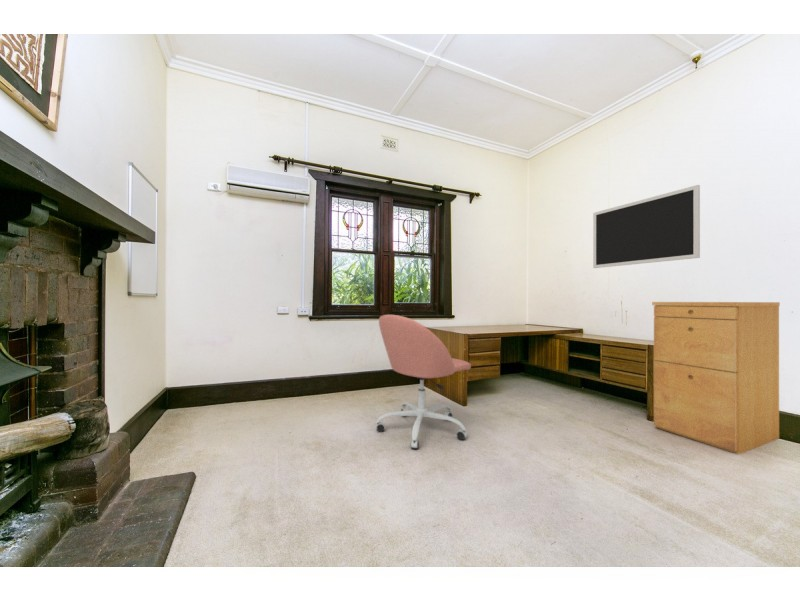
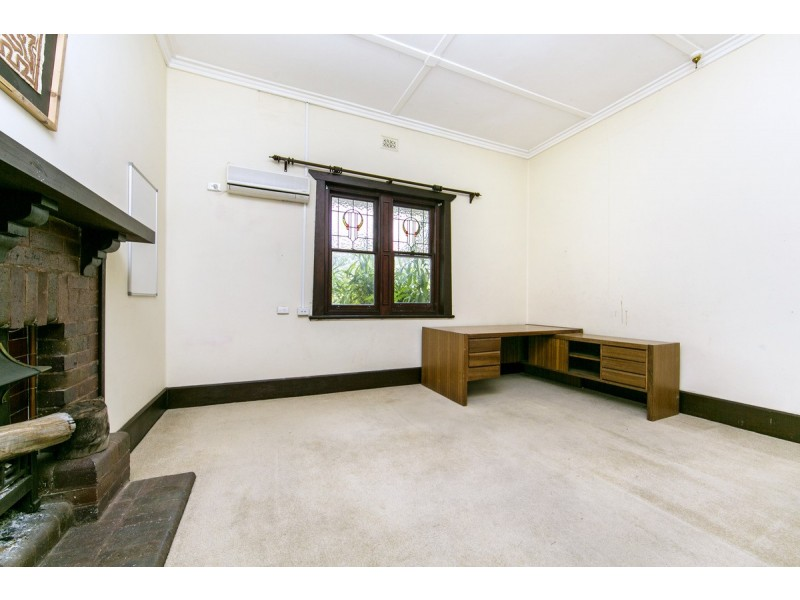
- filing cabinet (713, 367)
- chalkboard (639, 232)
- office chair (423, 371)
